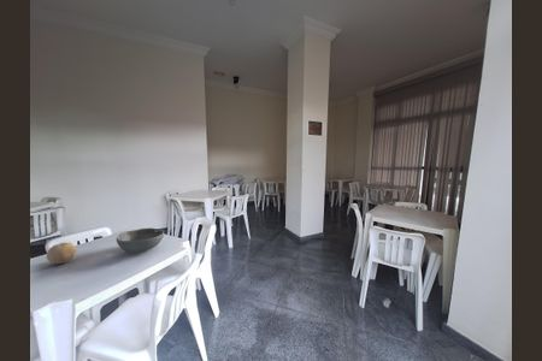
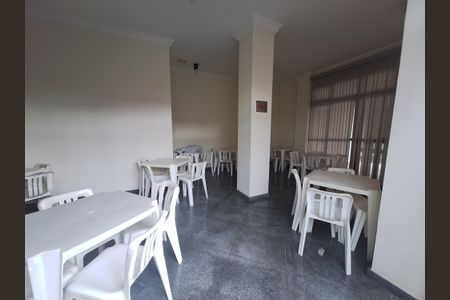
- fruit (61, 253)
- bowl (141, 241)
